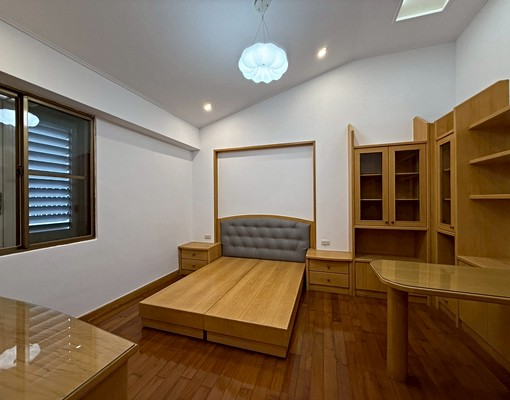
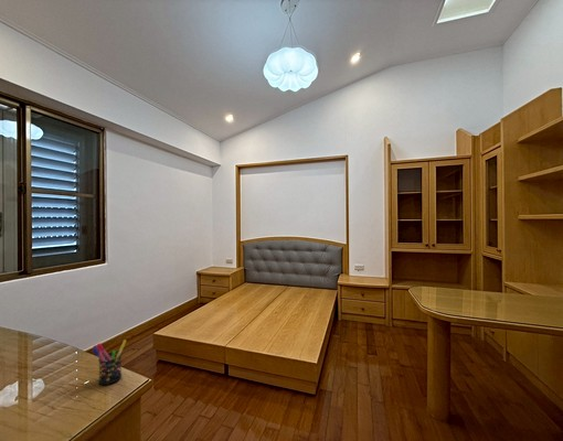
+ pen holder (109, 361)
